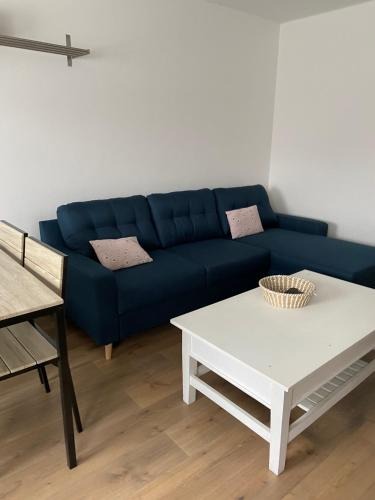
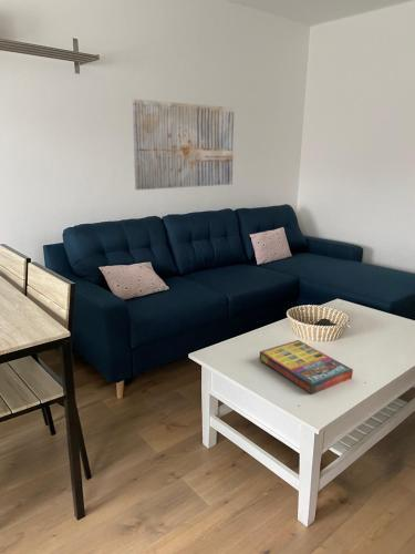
+ wall art (187, 146)
+ game compilation box (303, 363)
